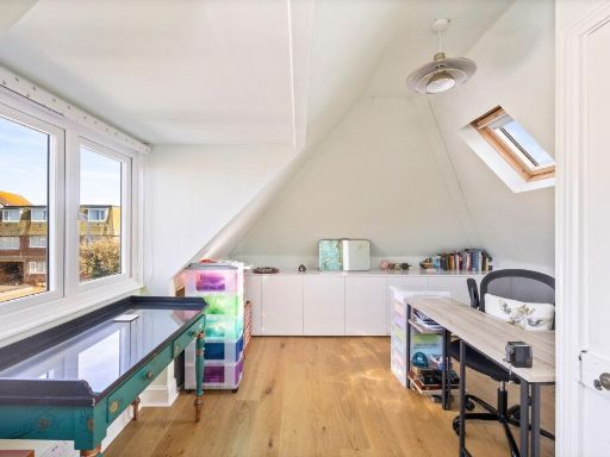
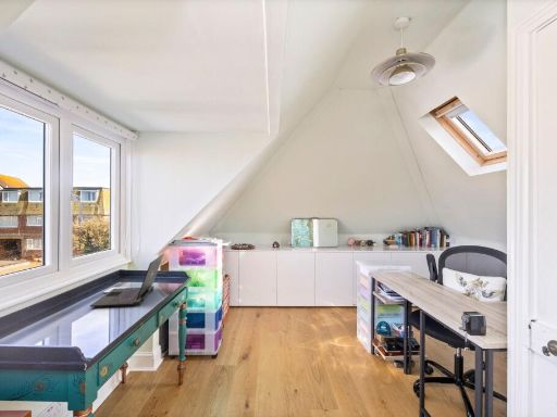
+ laptop (131, 288)
